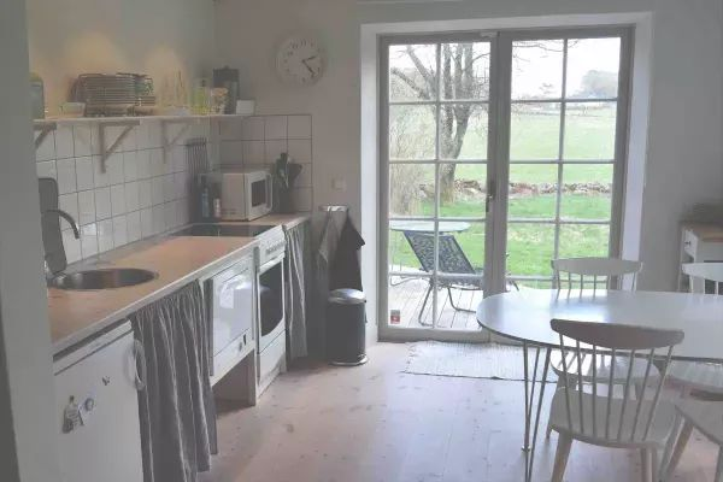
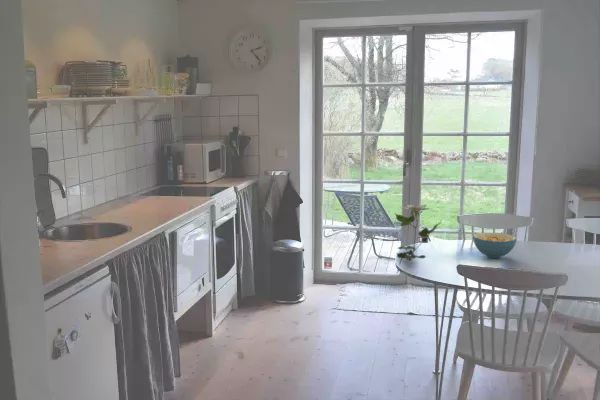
+ cereal bowl (494, 246)
+ flower (419, 234)
